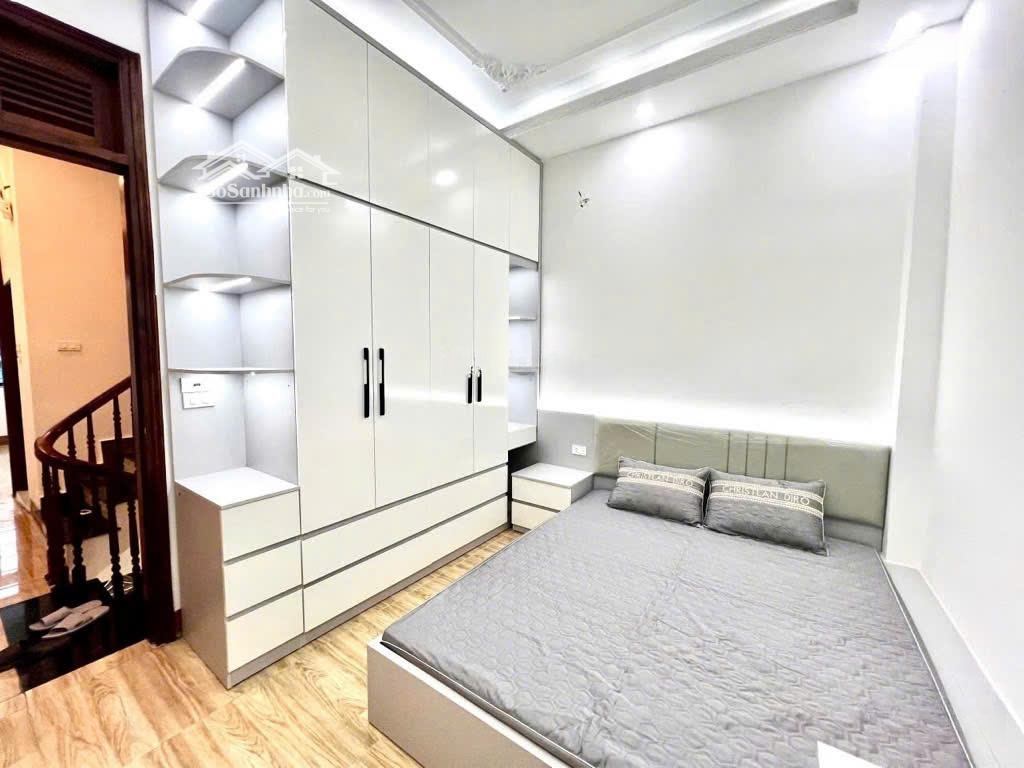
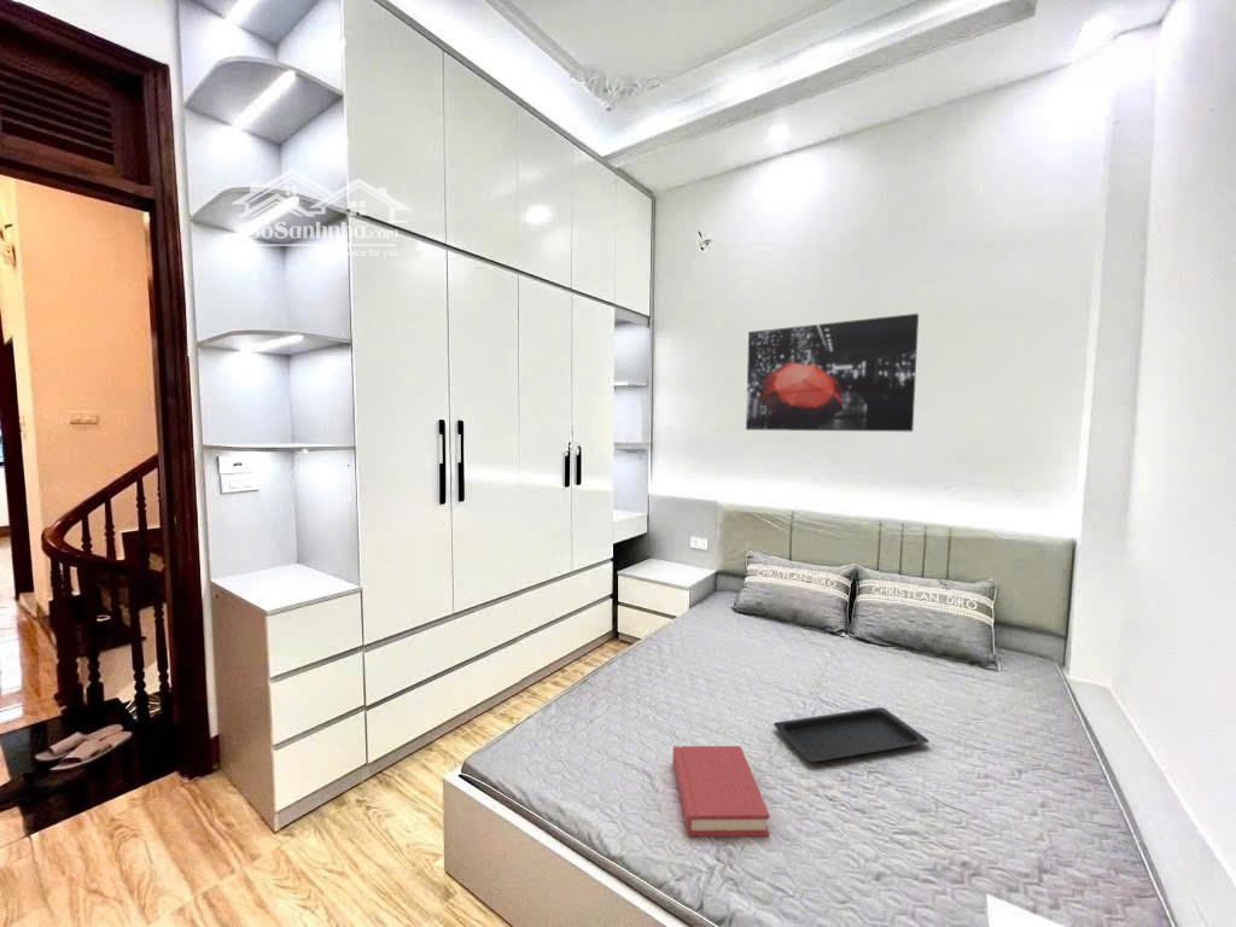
+ hardback book (716, 786)
+ serving tray (849, 735)
+ wall art (823, 377)
